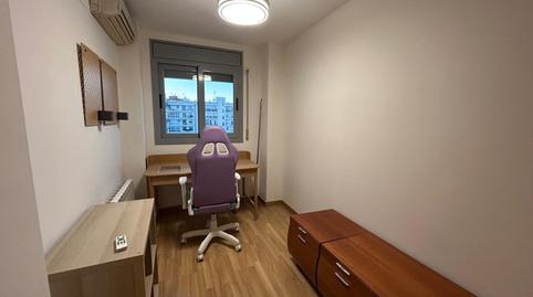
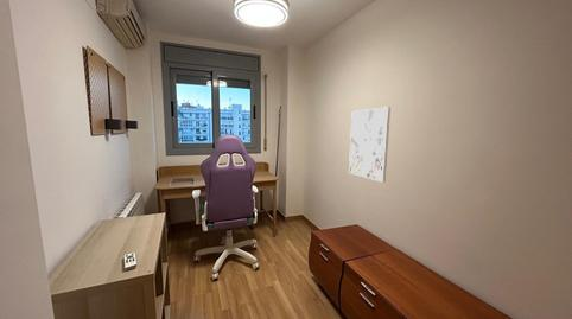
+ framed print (367, 143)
